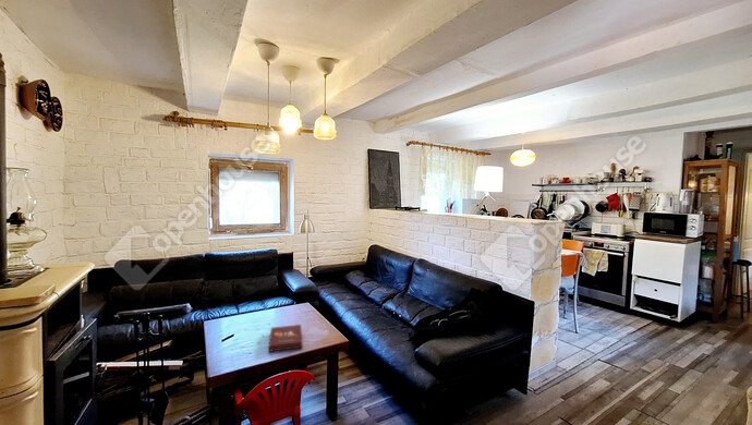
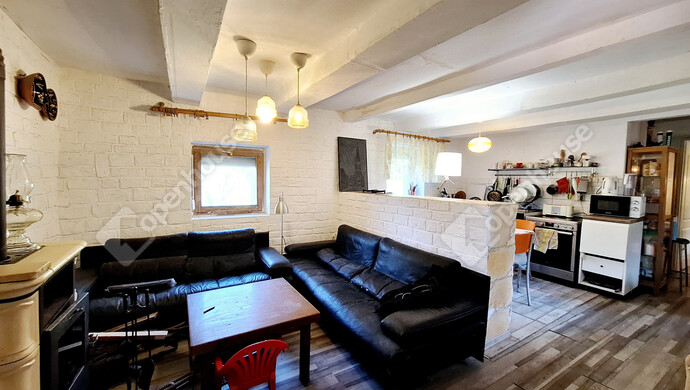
- book (286, 337)
